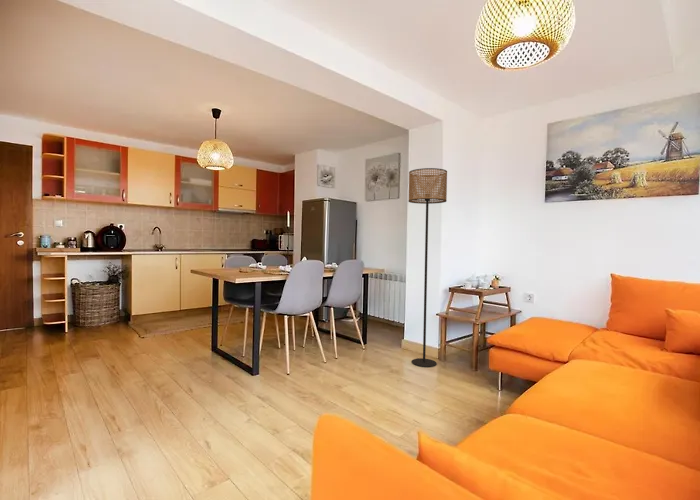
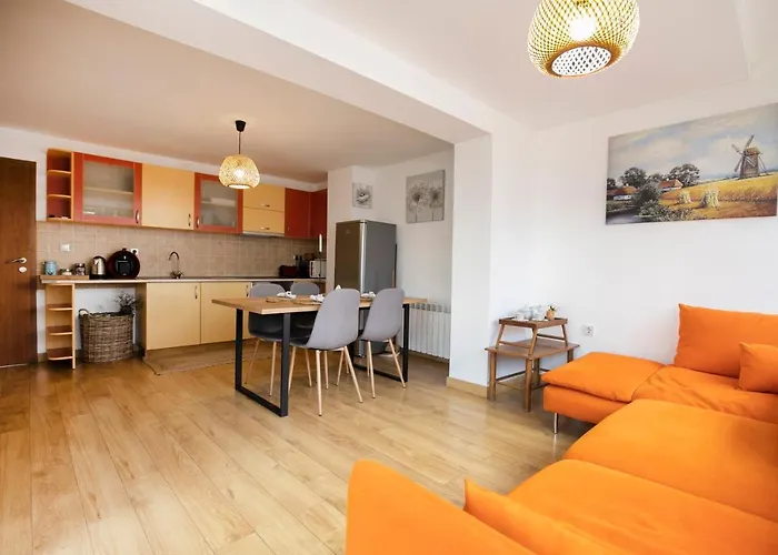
- floor lamp (425, 267)
